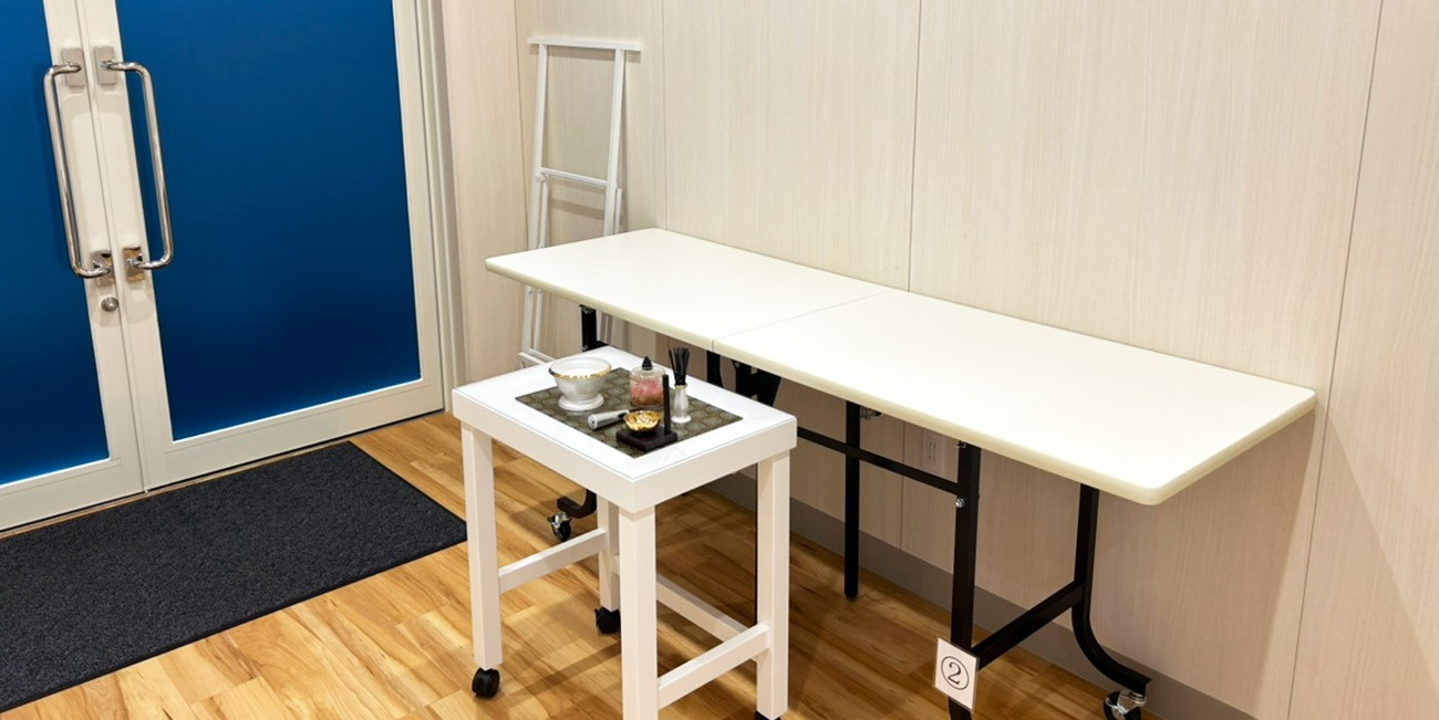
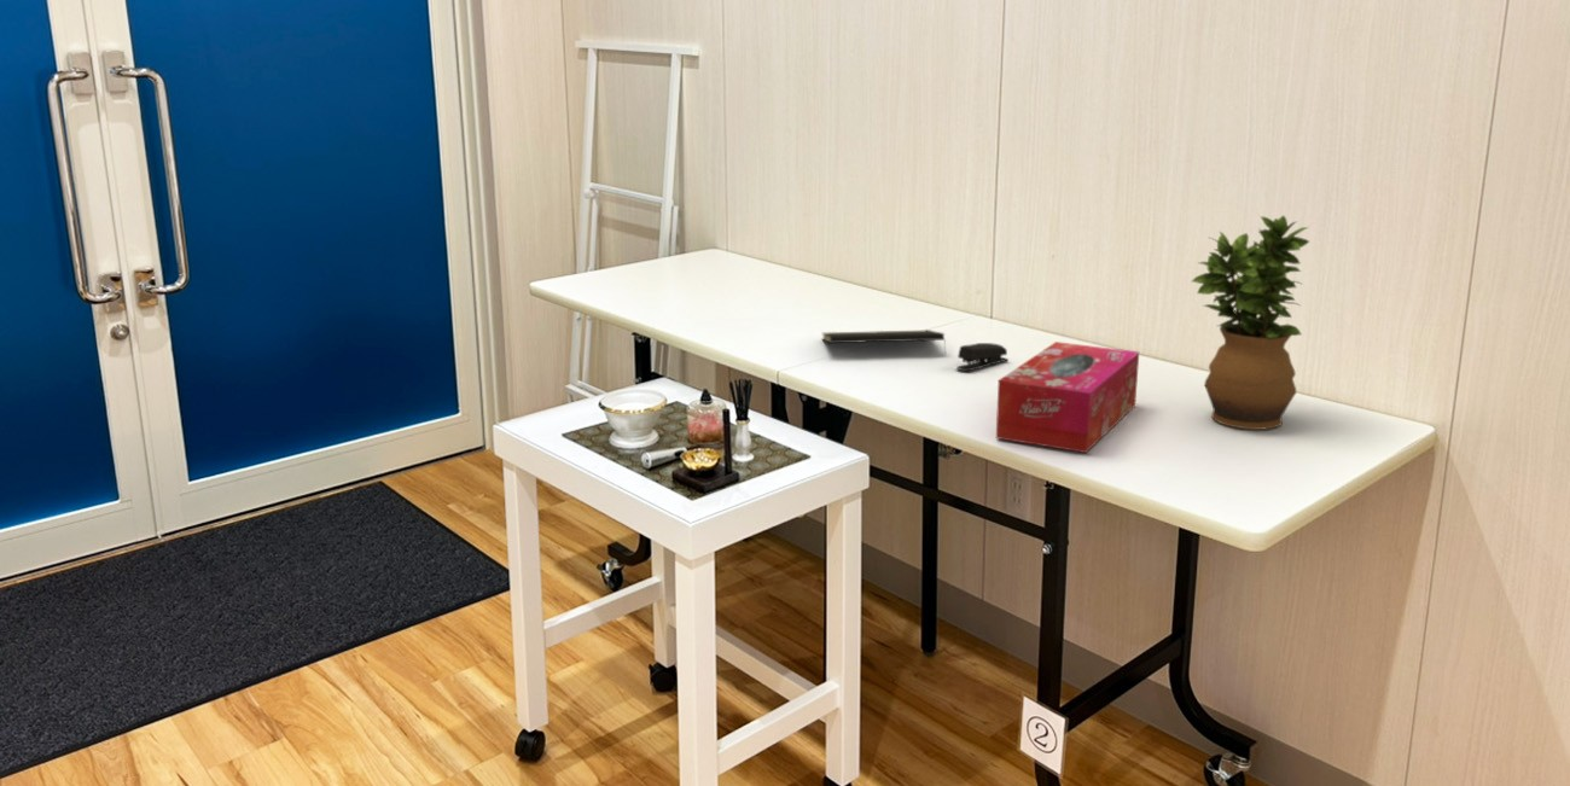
+ tissue box (1069, 394)
+ stapler (982, 353)
+ notepad (880, 336)
+ potted plant (1248, 316)
